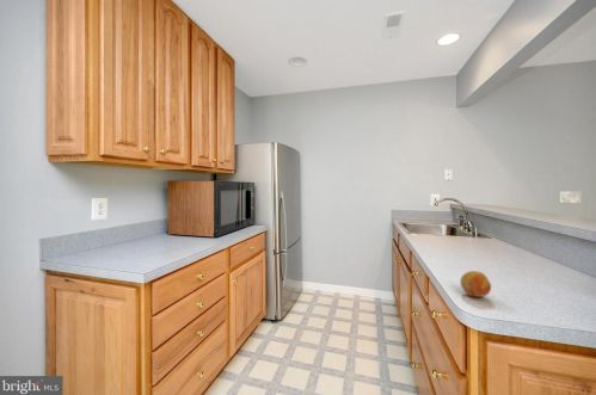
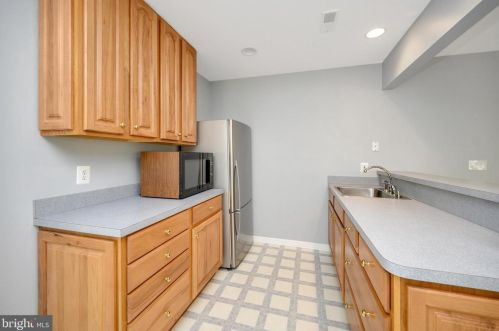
- fruit (474, 283)
